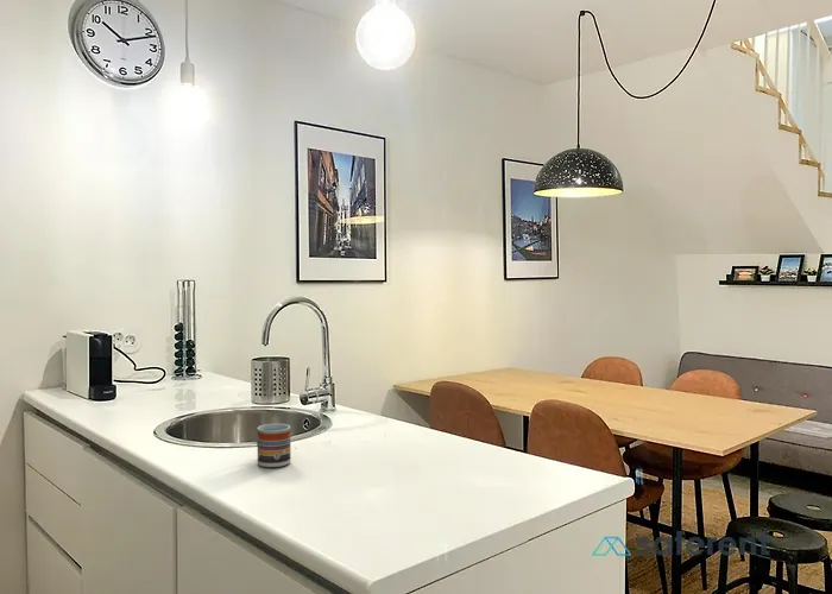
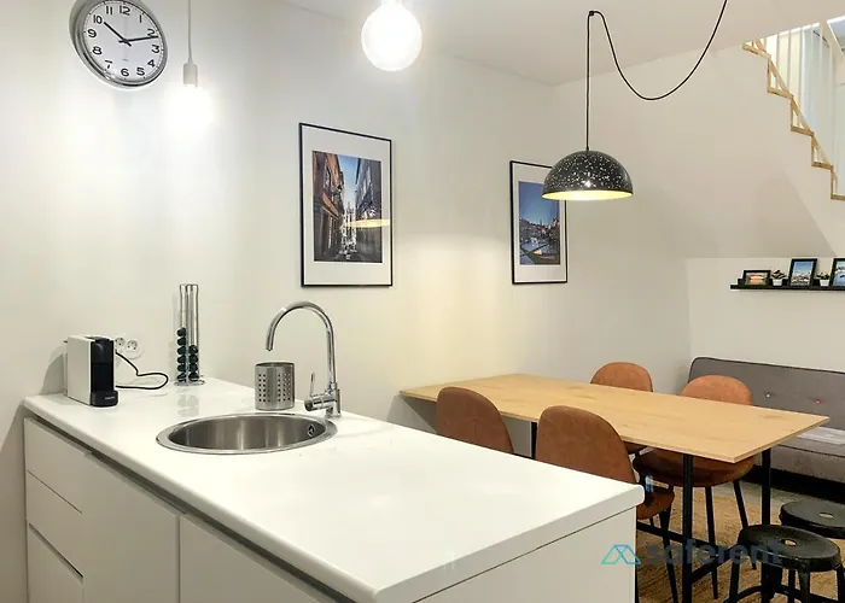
- cup (270, 443)
